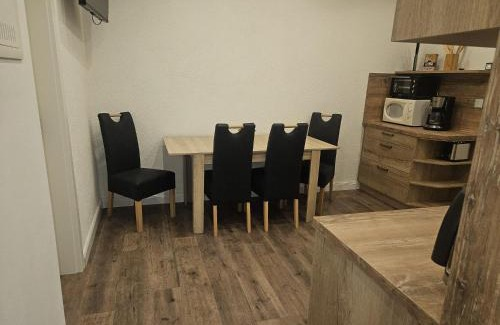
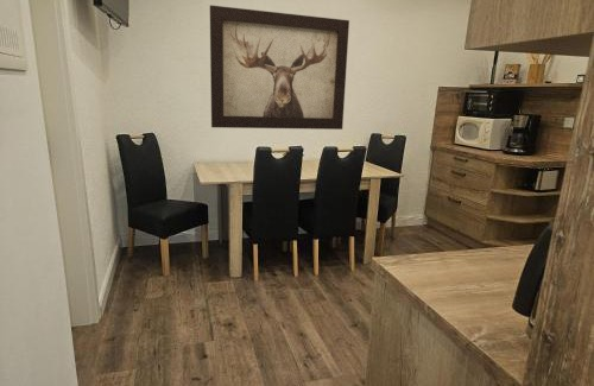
+ wall art (282, 72)
